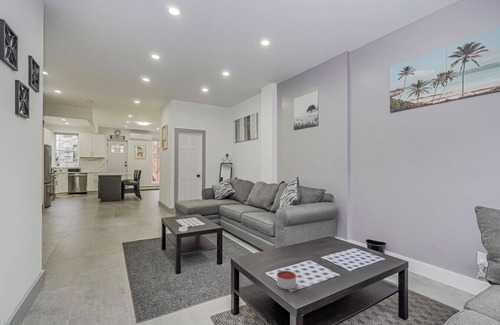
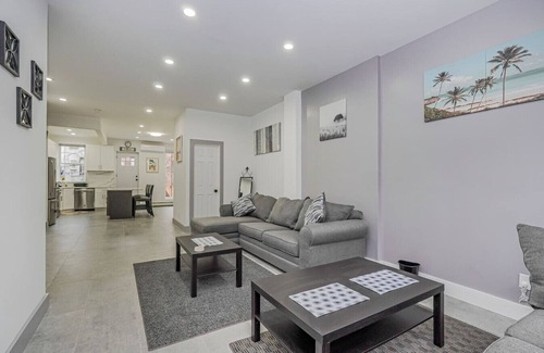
- candle (286, 279)
